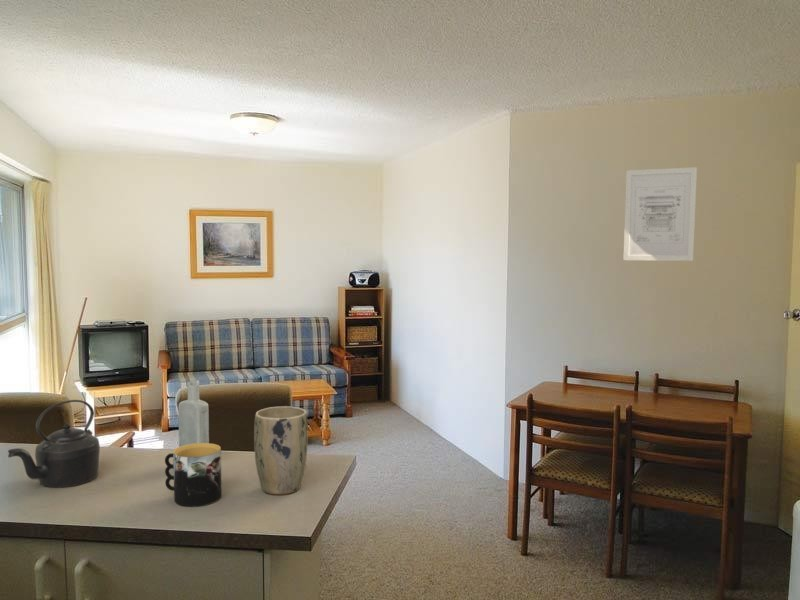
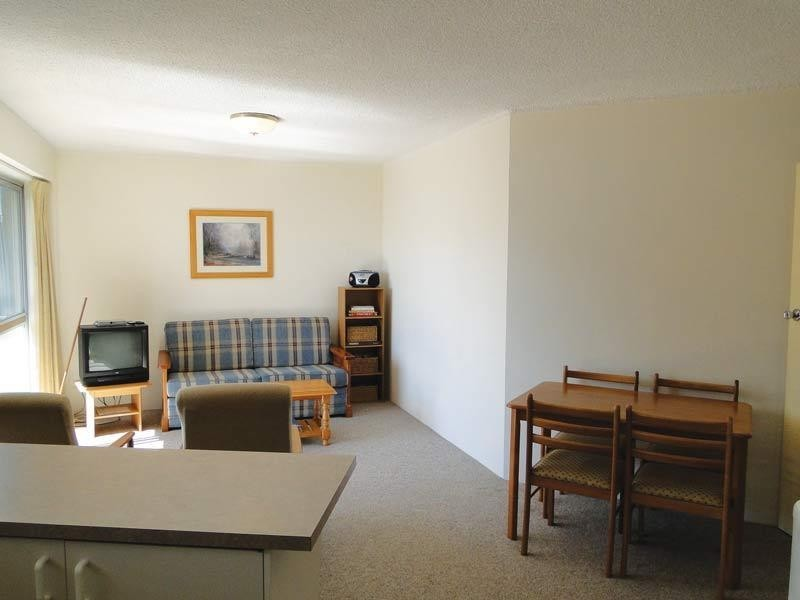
- plant pot (281, 450)
- kettle (54, 443)
- bottle (193, 423)
- wall art (659, 215)
- mug (192, 473)
